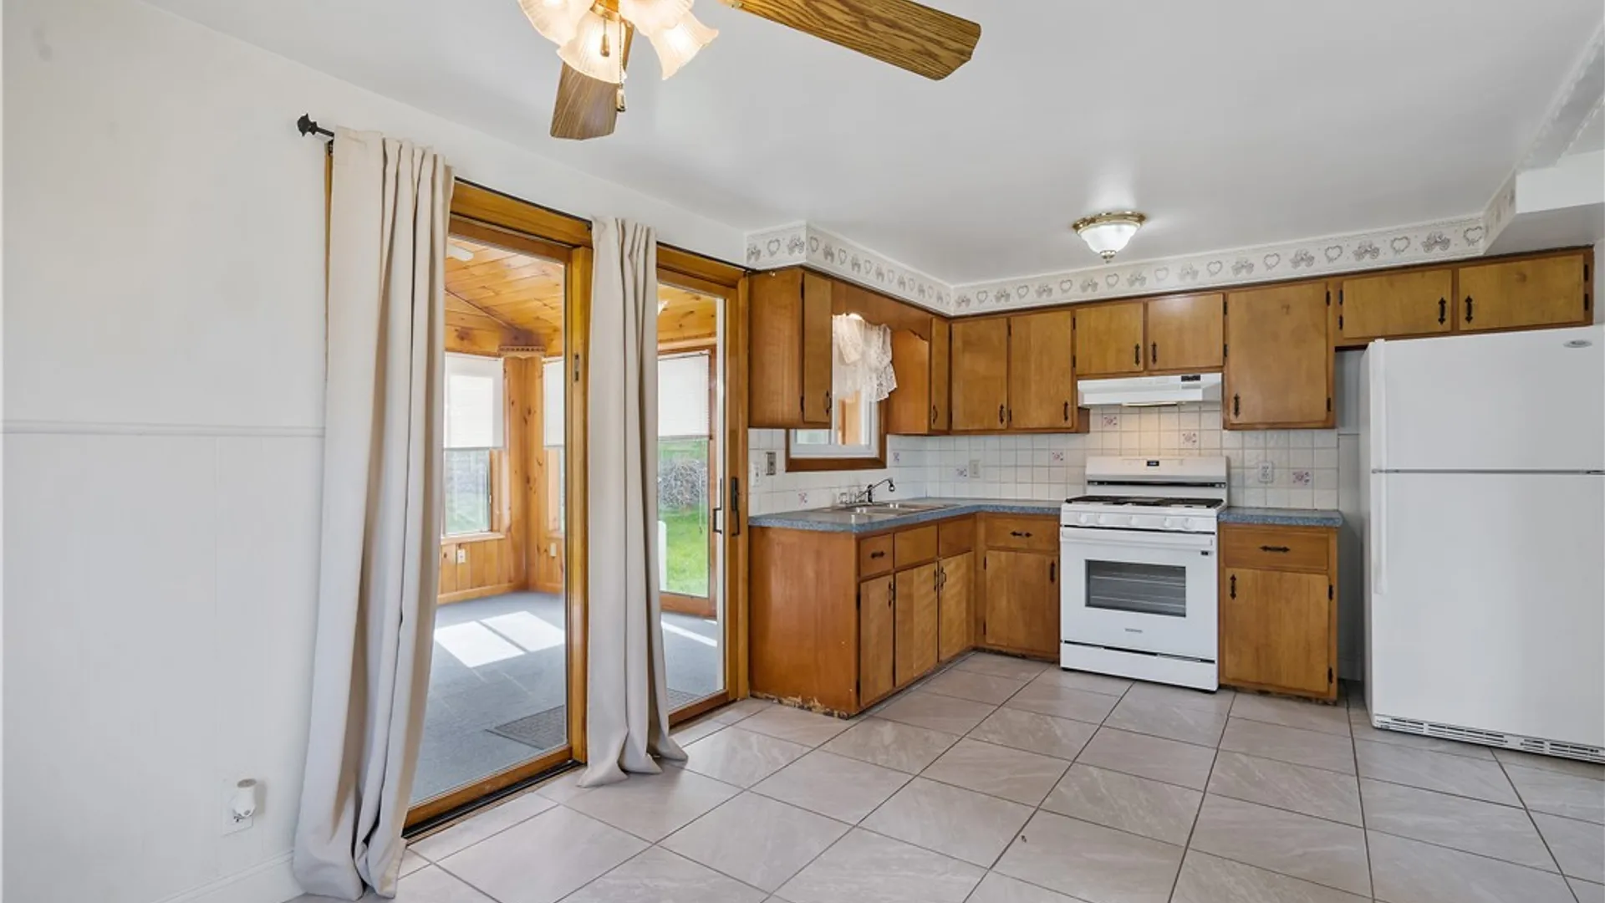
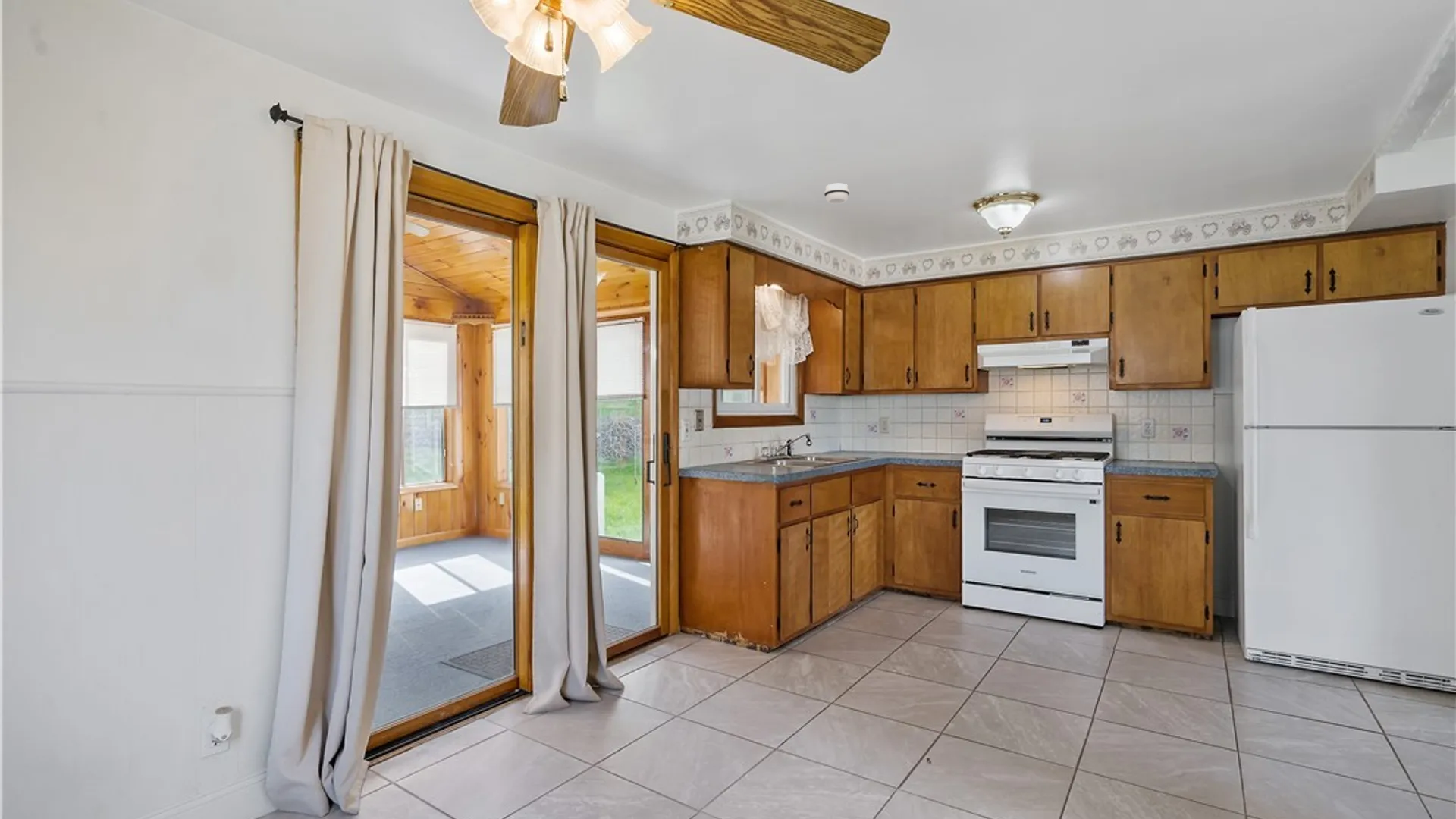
+ smoke detector (836, 193)
